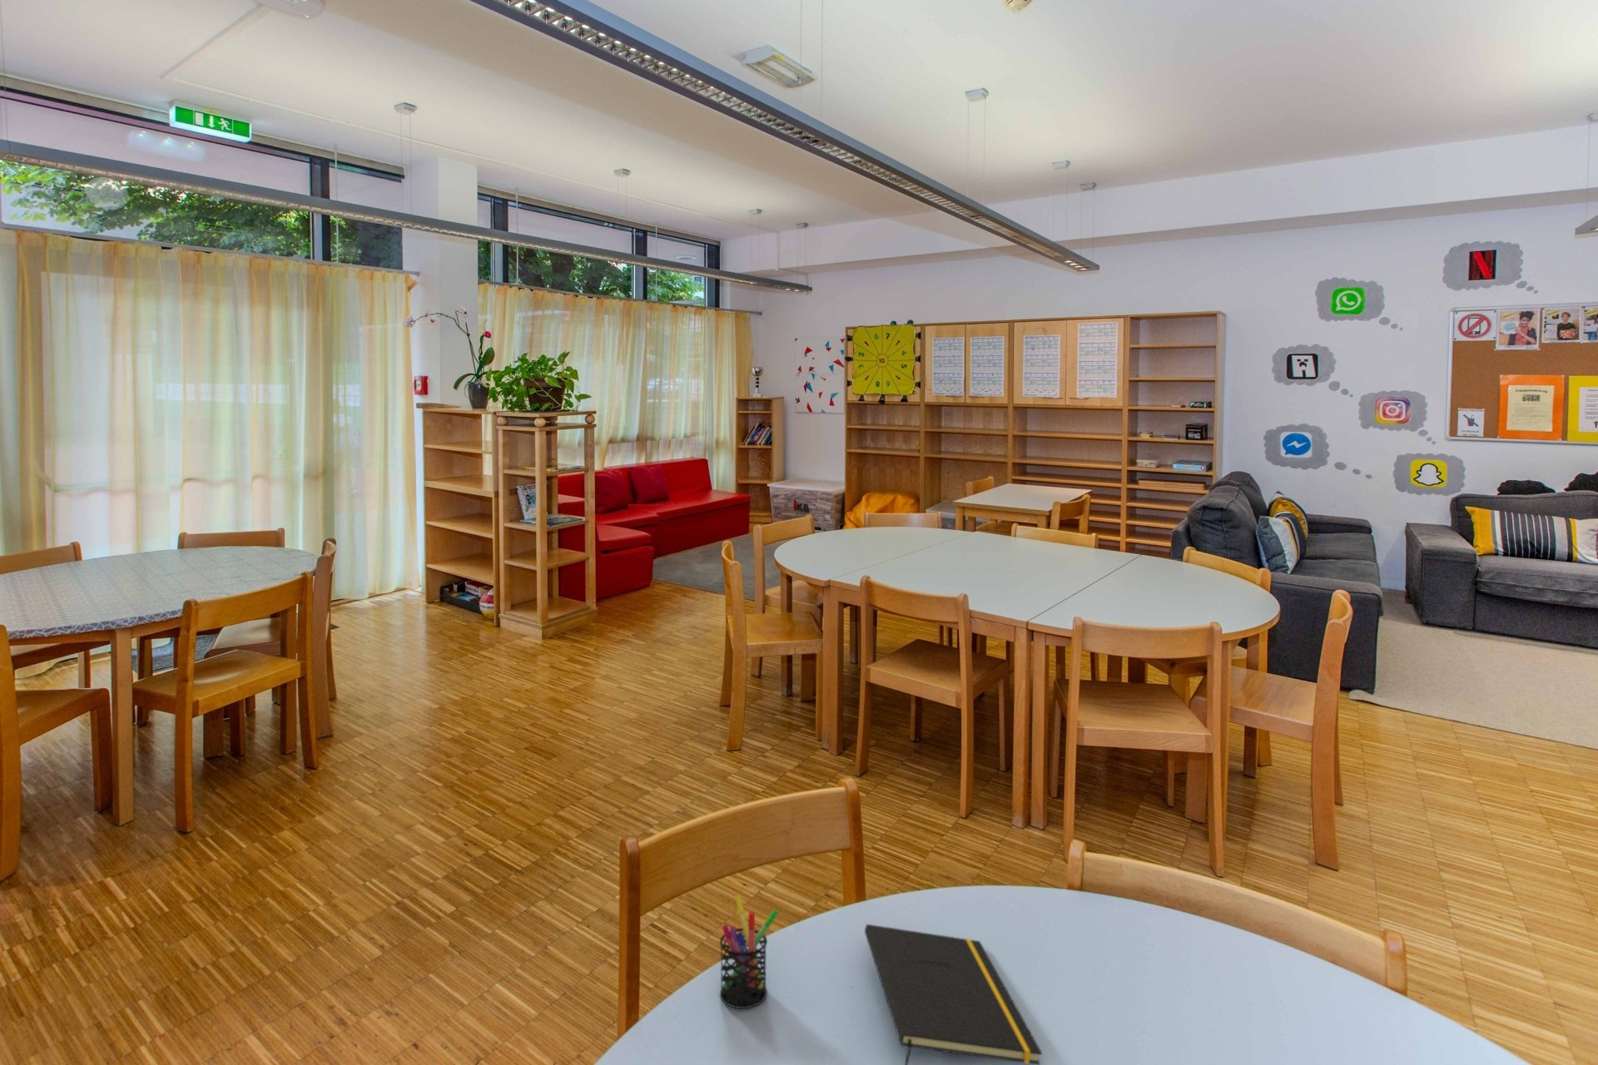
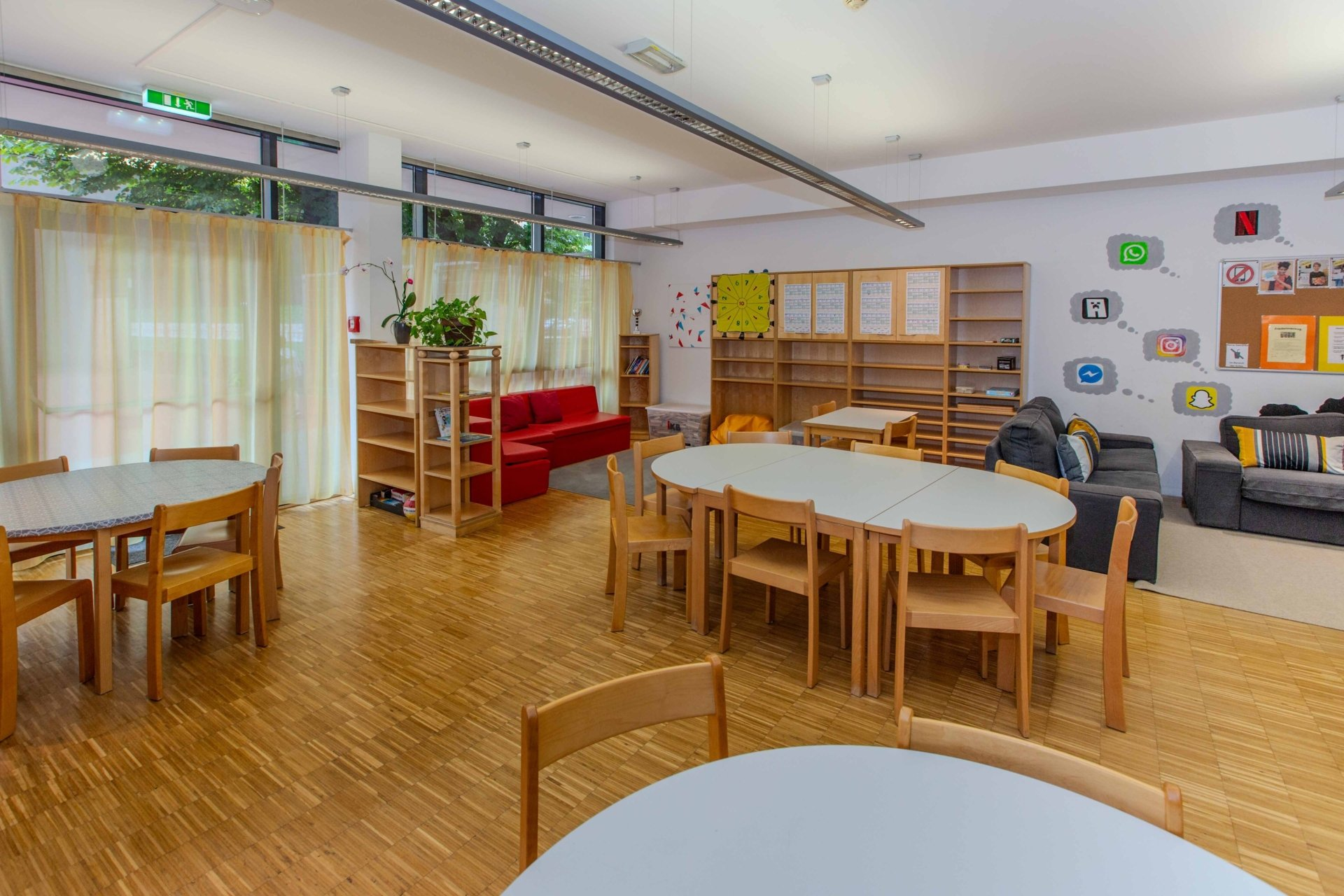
- pen holder (749, 947)
- notepad (944, 987)
